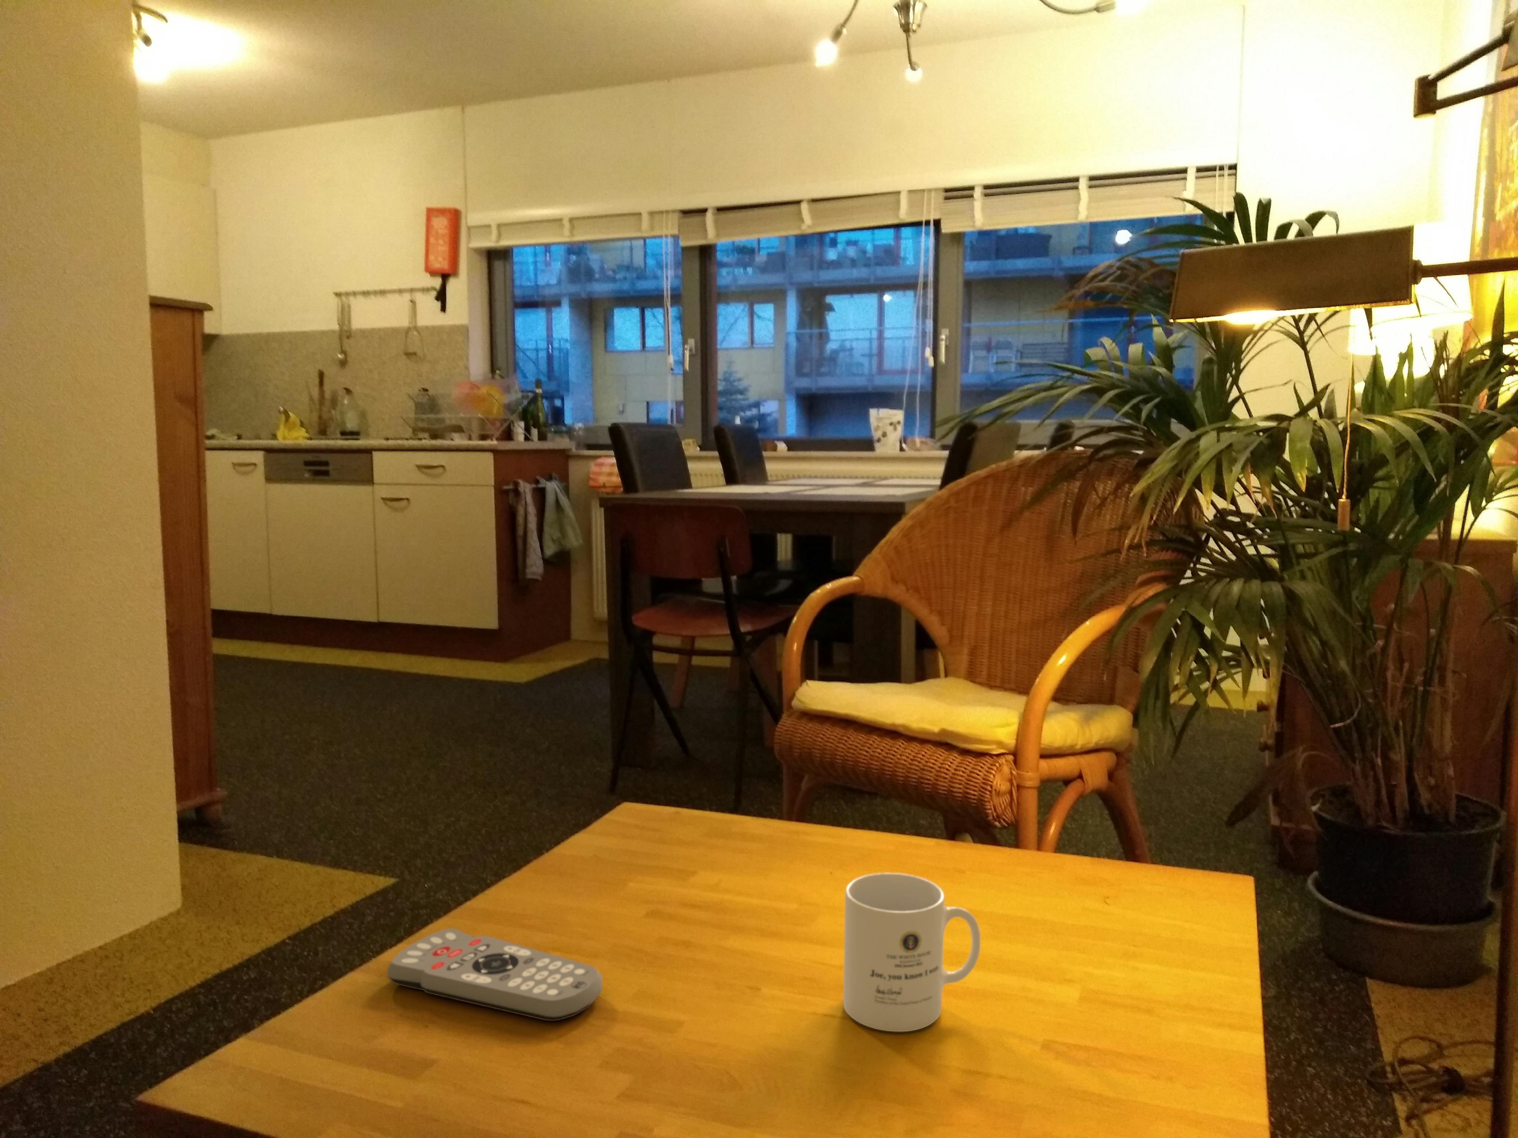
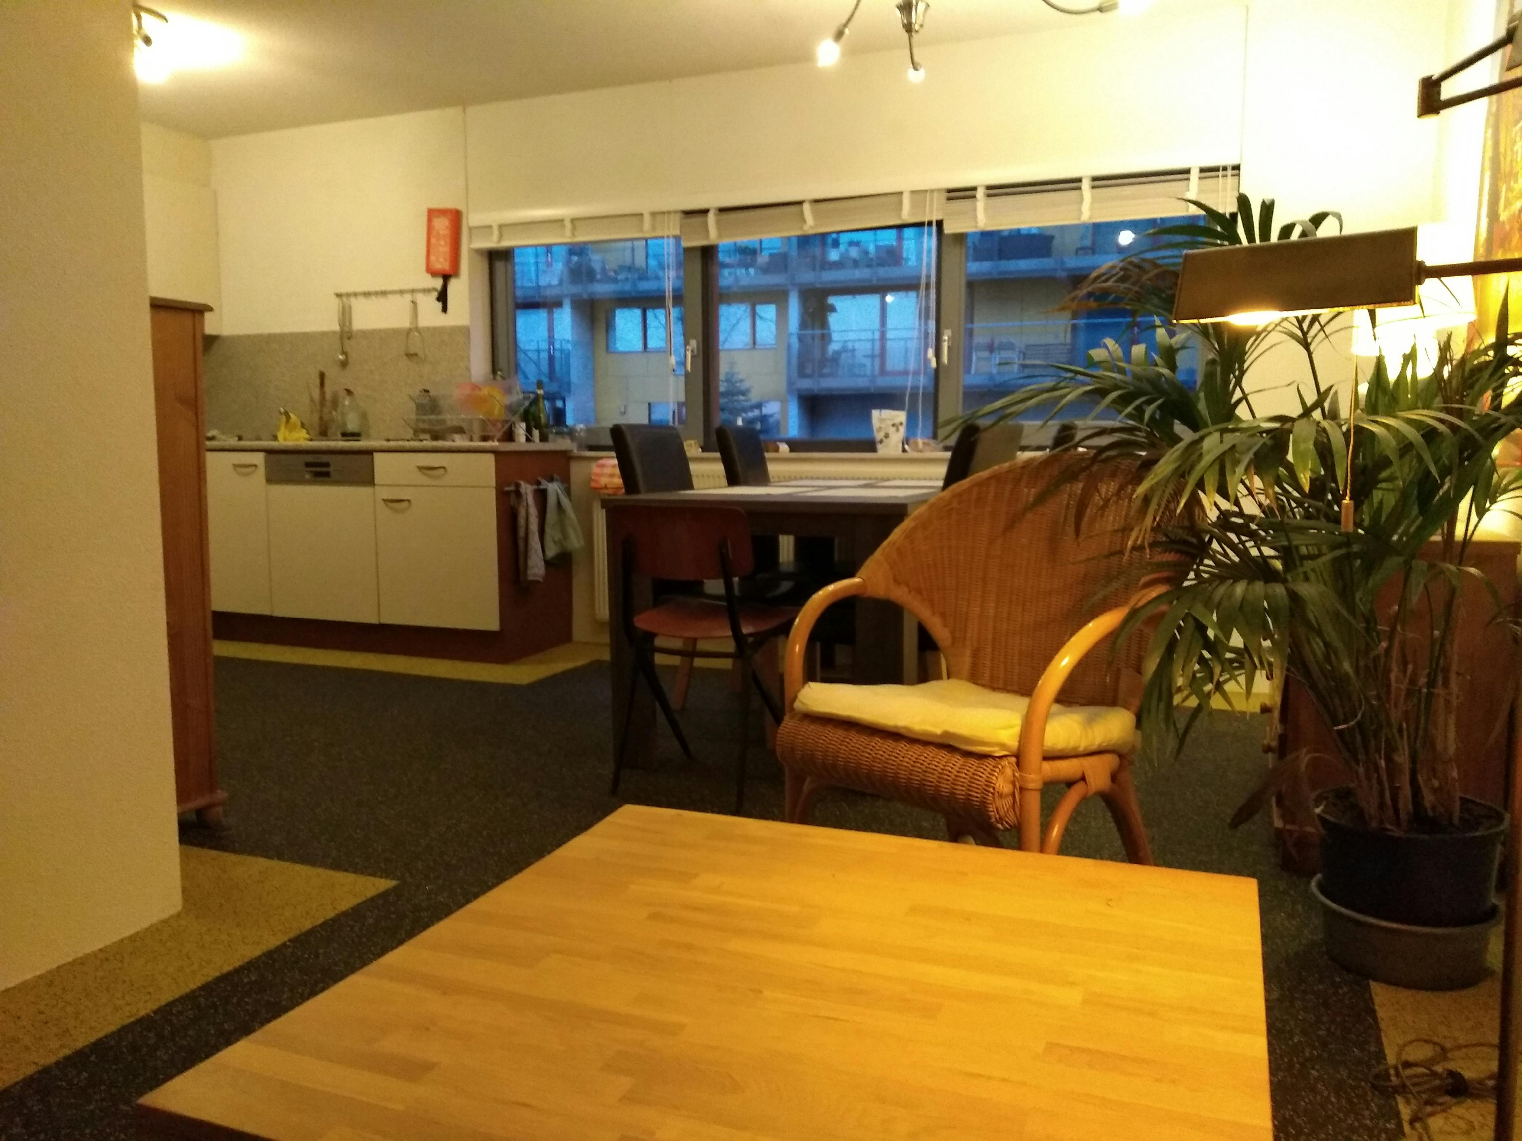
- mug (913, 949)
- remote control (498, 975)
